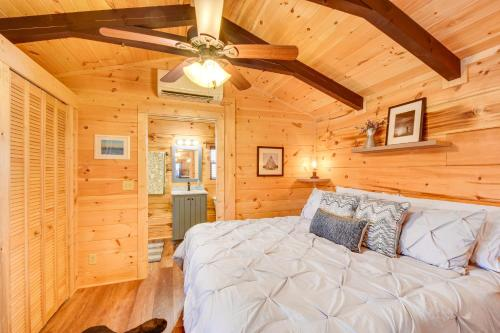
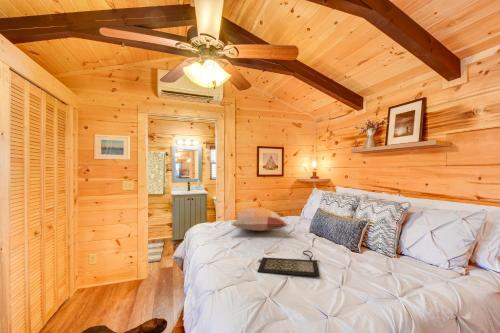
+ decorative pillow (259, 218)
+ clutch bag (291, 265)
